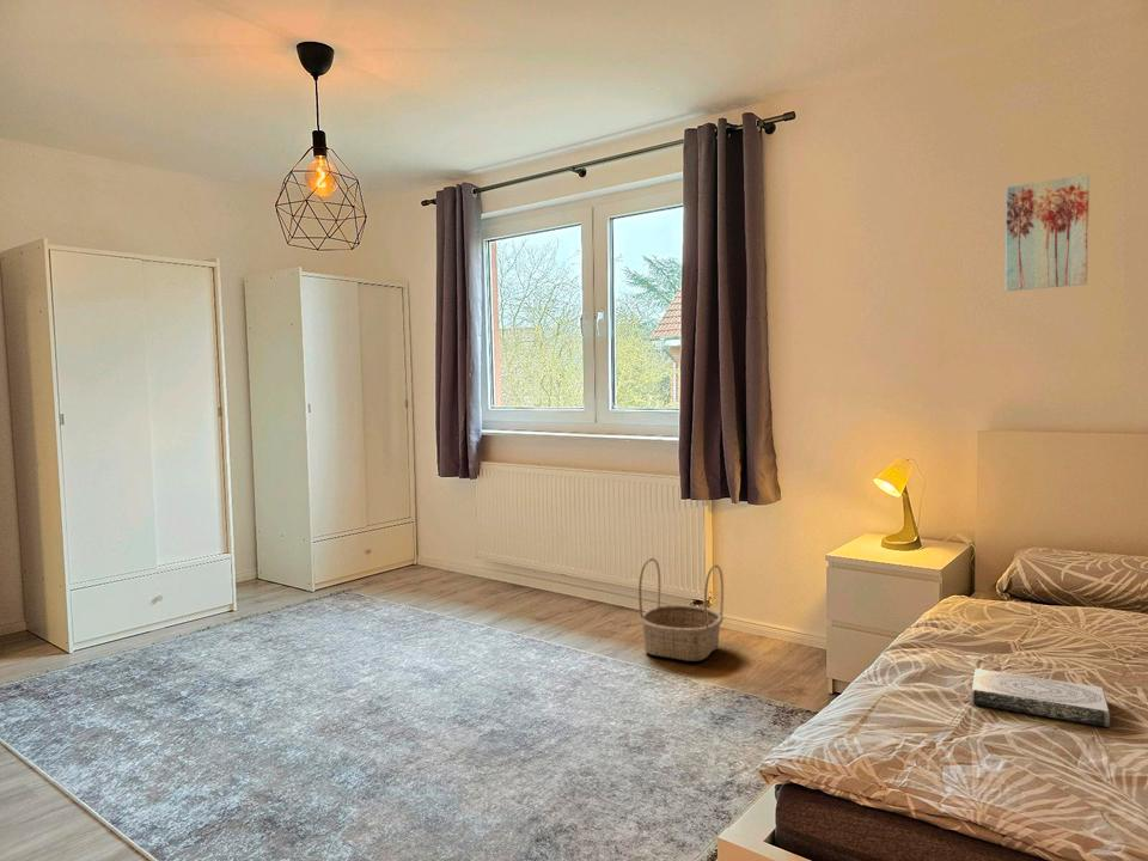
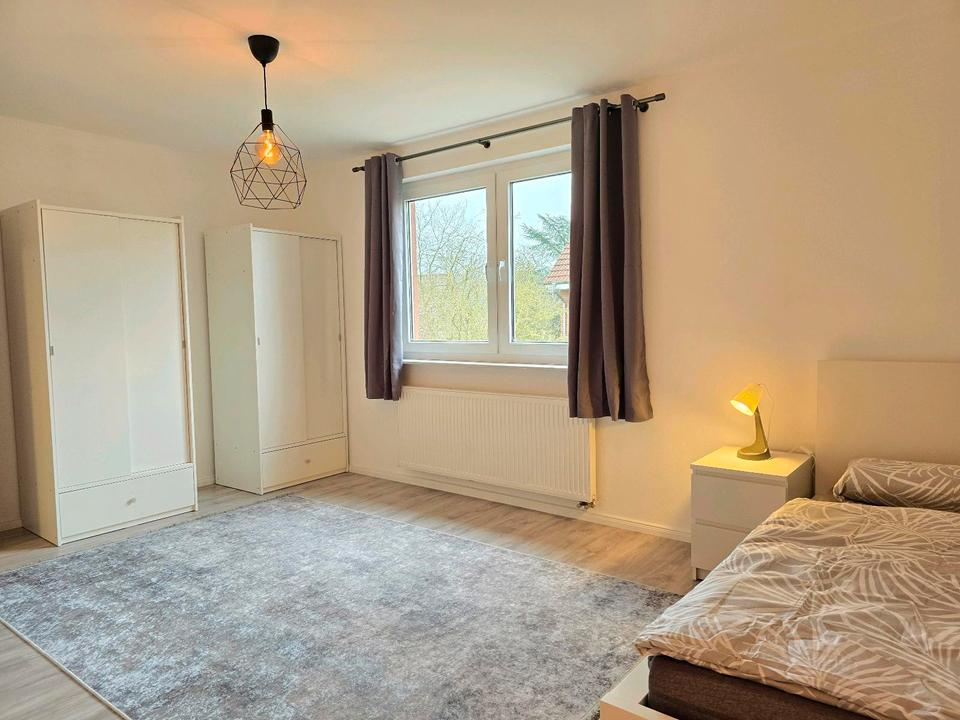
- wall art (1045, 234)
- book (1037, 696)
- basket (680, 606)
